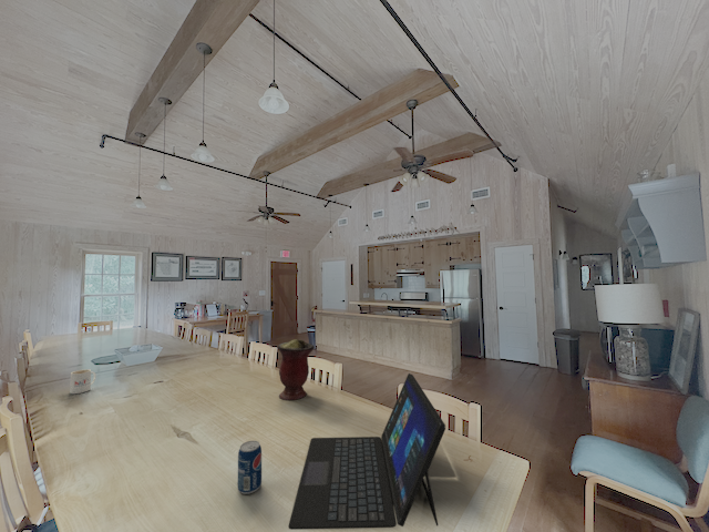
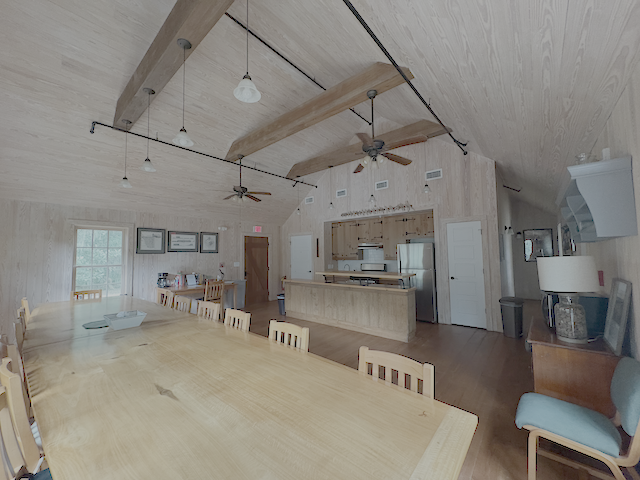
- laptop (363, 437)
- beverage can (249, 466)
- vase (296, 367)
- mug (83, 380)
